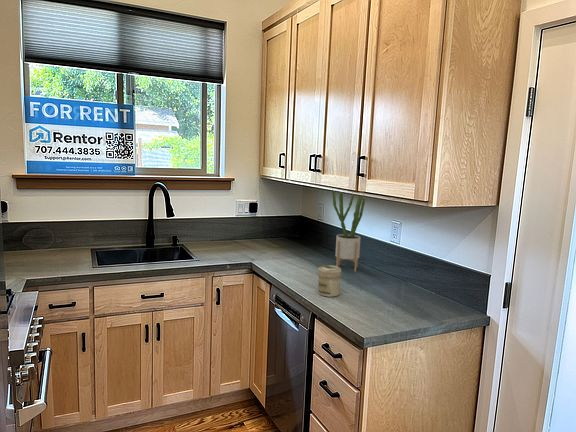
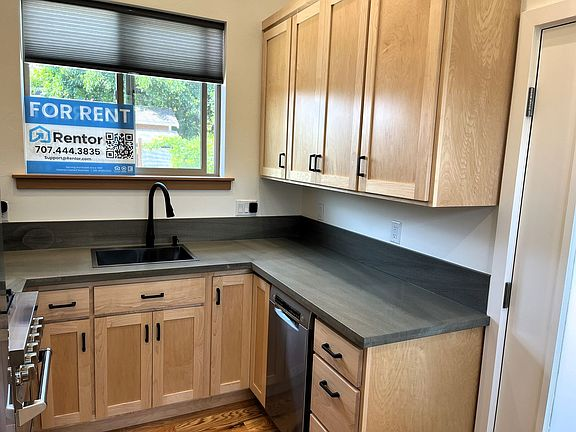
- jar (329, 280)
- potted cactus (345, 227)
